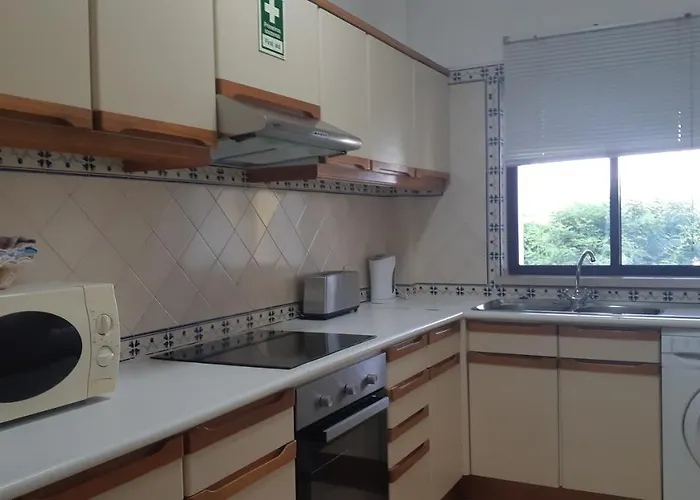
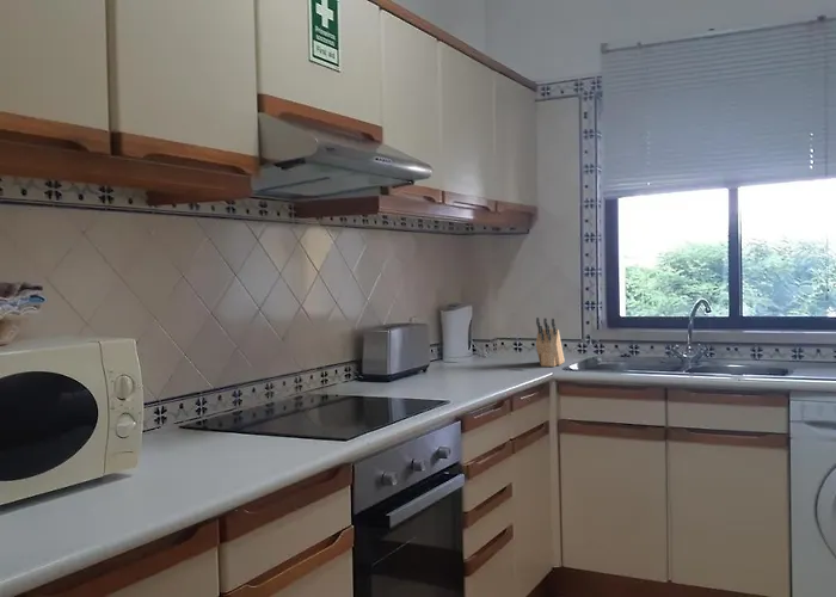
+ knife block (549, 340)
